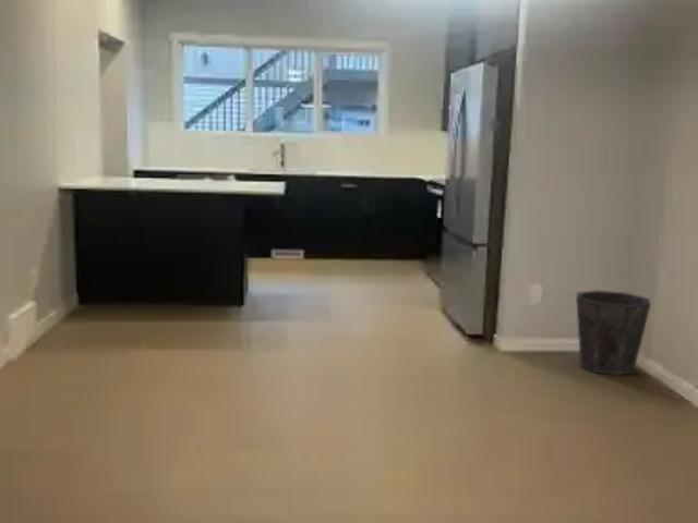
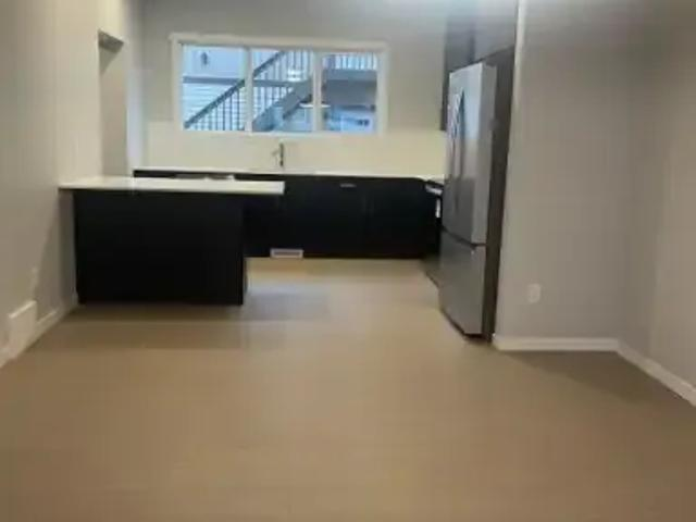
- waste bin (610, 332)
